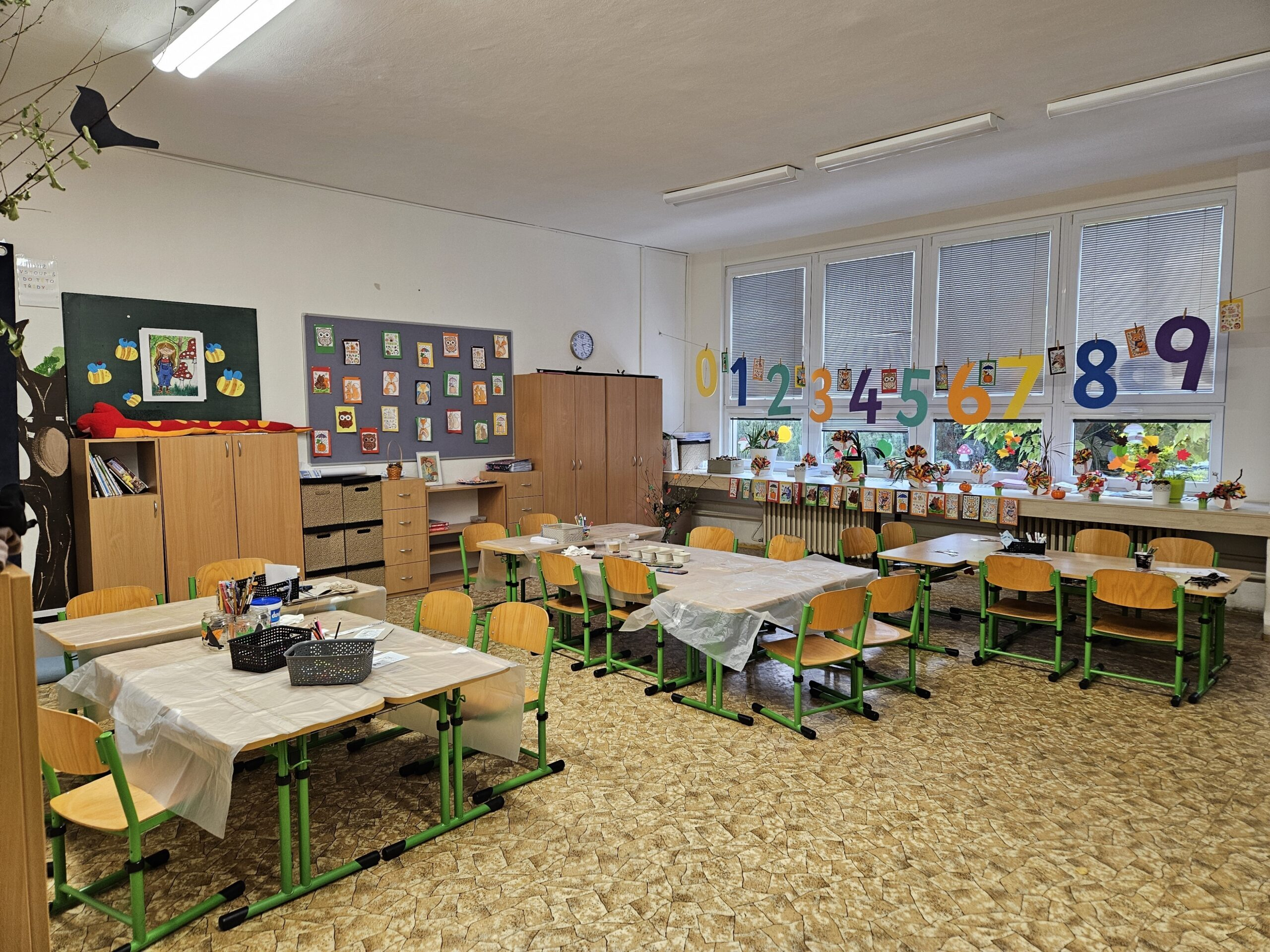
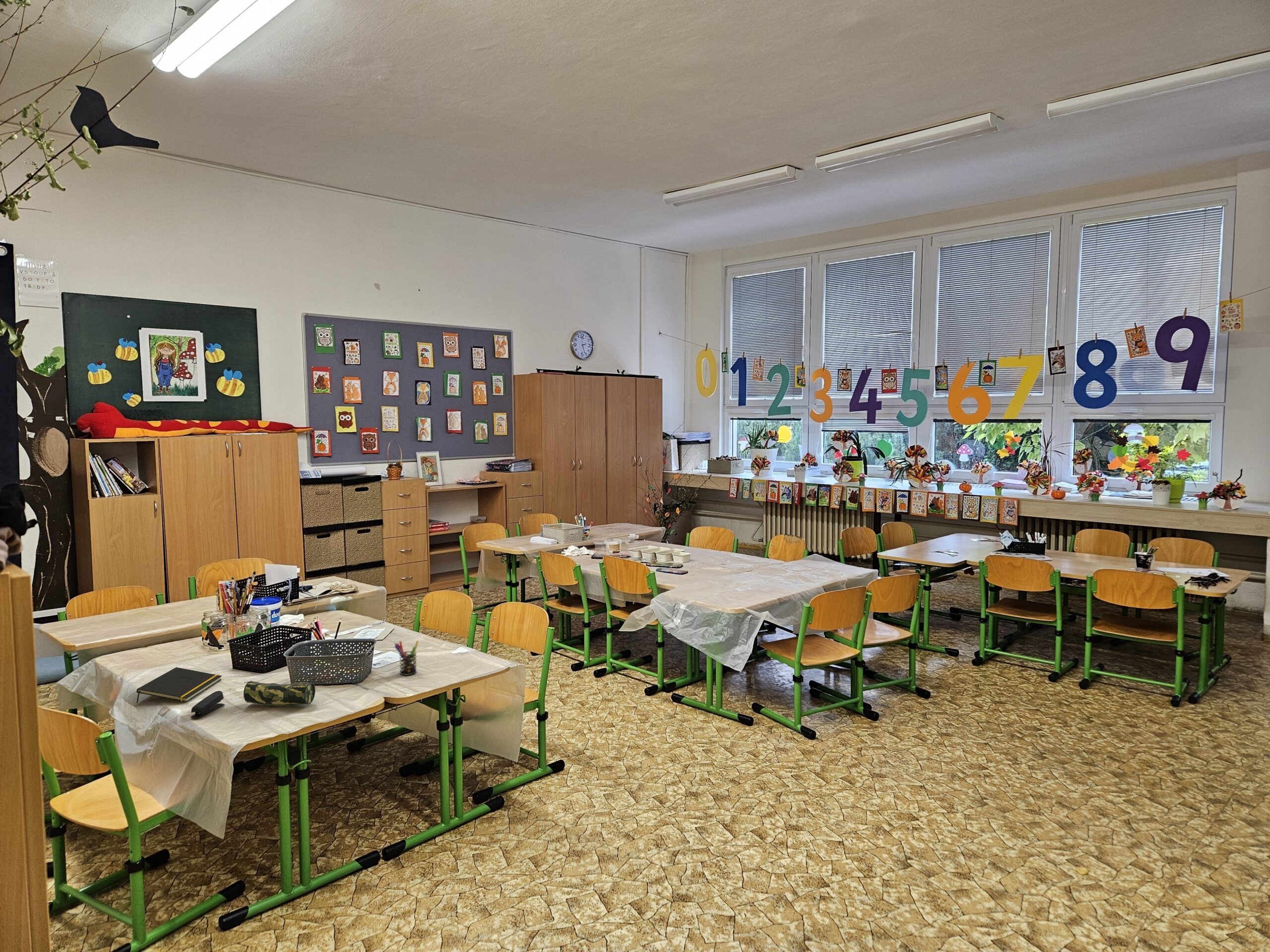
+ notepad (181, 684)
+ pen holder (408, 656)
+ stapler (207, 704)
+ pencil case (278, 693)
